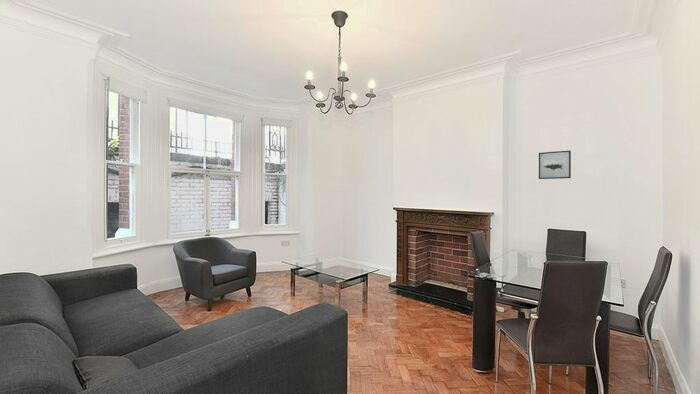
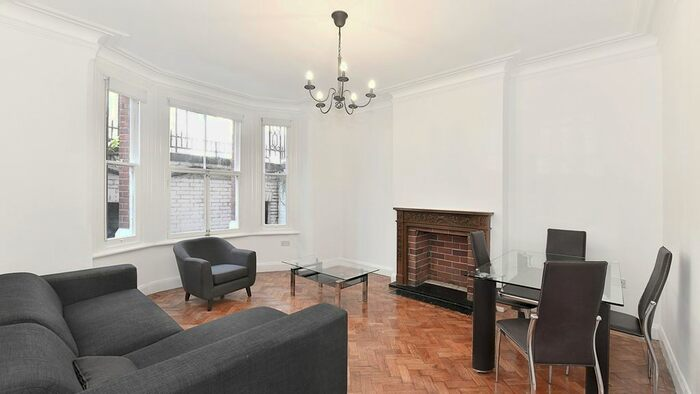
- wall art (554, 165)
